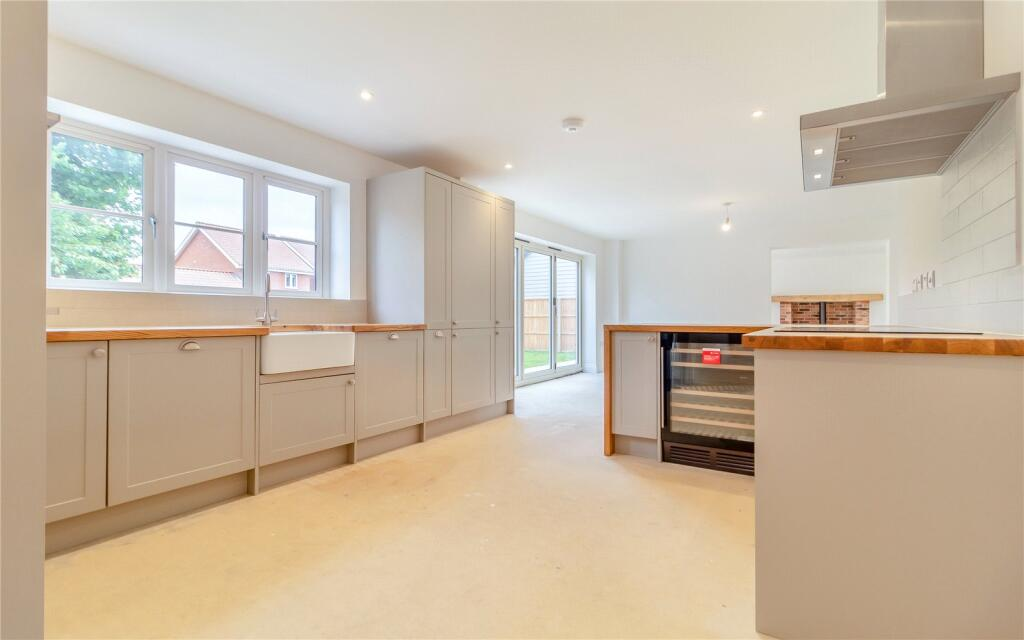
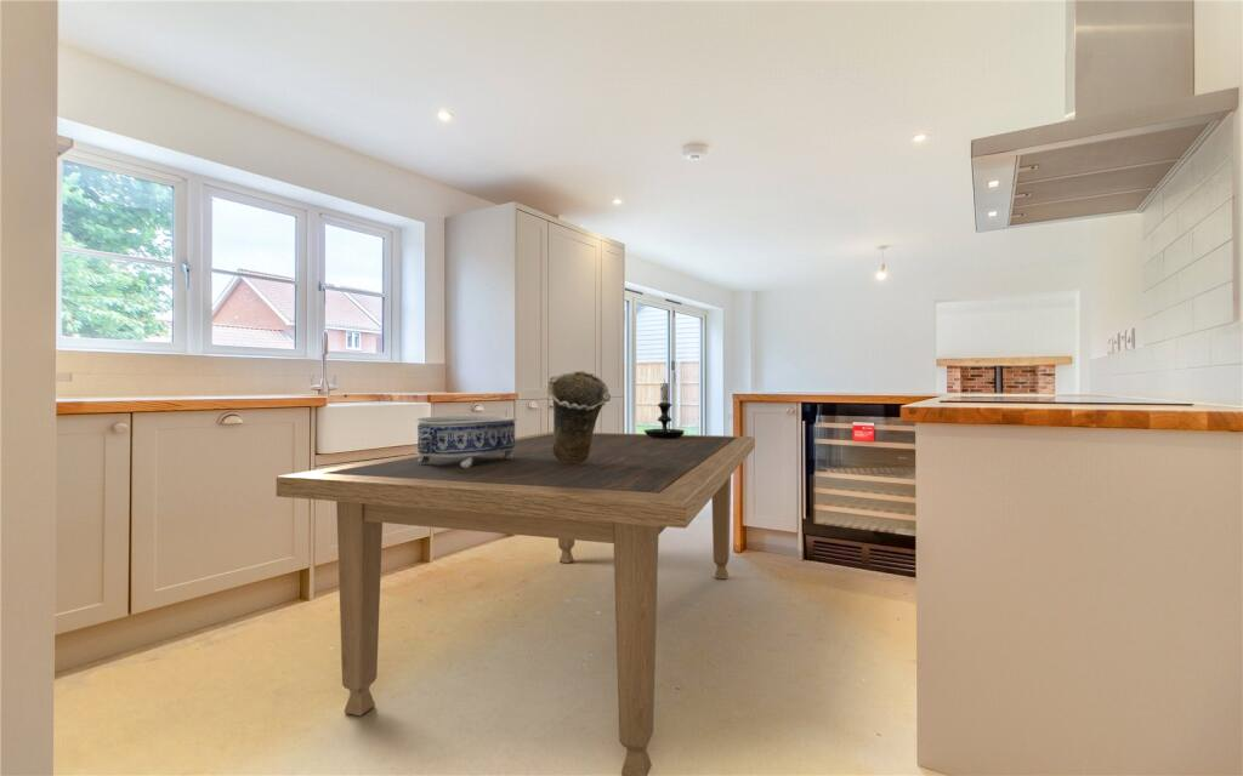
+ vase (575, 417)
+ decorative bowl (469, 438)
+ candle holder (663, 407)
+ dining table (588, 537)
